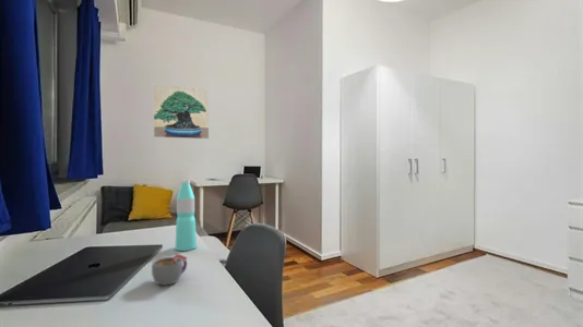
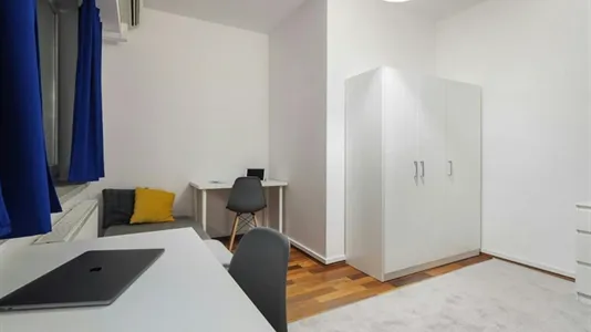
- water bottle (186, 213)
- mug (170, 266)
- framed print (181, 112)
